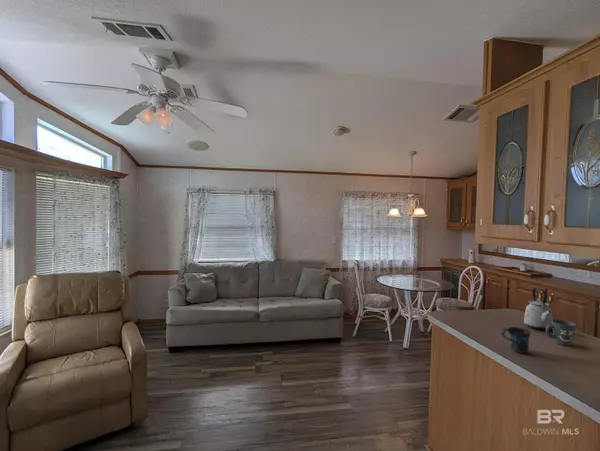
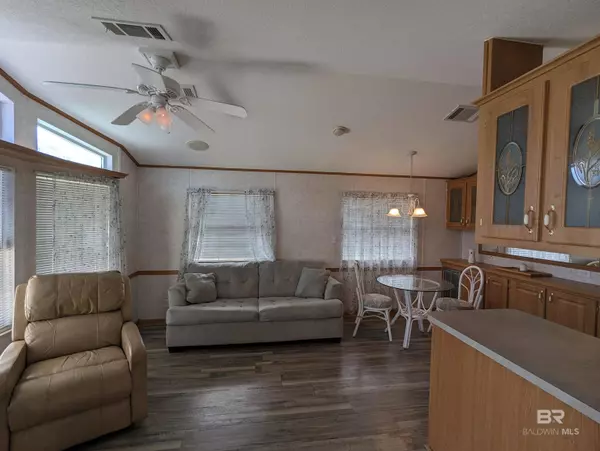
- mug (514, 339)
- mug (559, 332)
- kettle (541, 309)
